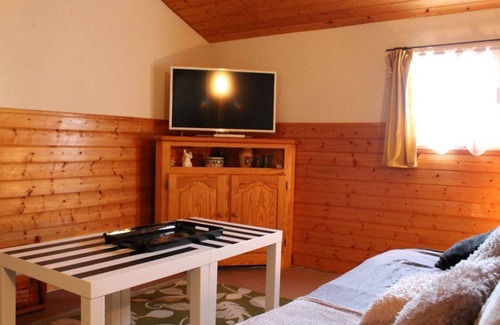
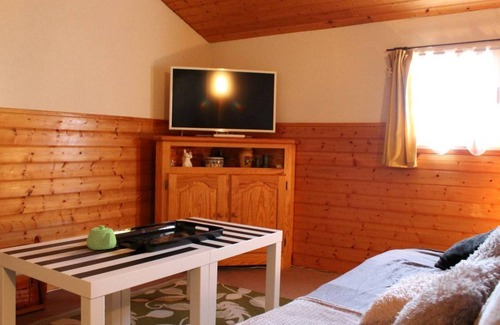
+ teapot (101, 236)
